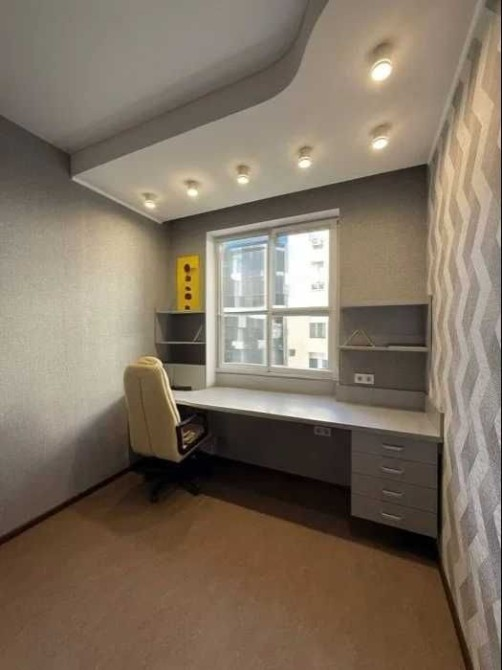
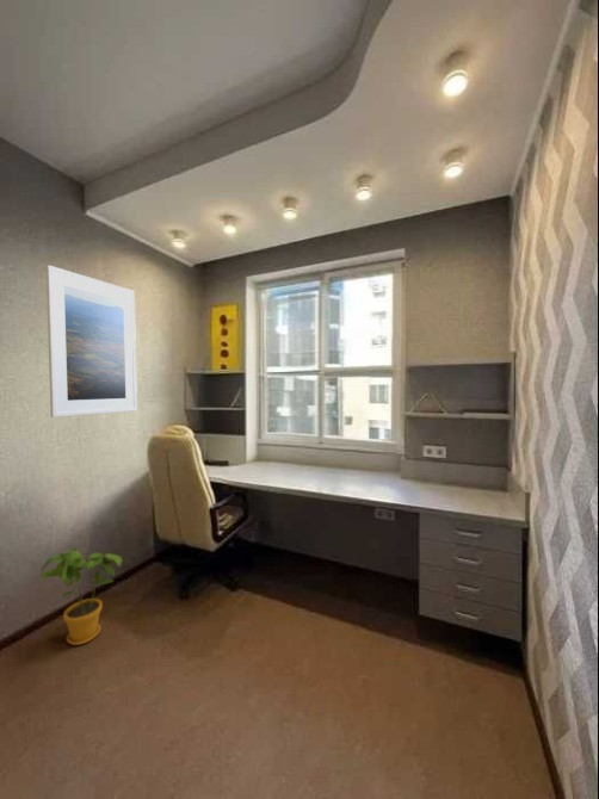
+ house plant (73, 584)
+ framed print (97, 347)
